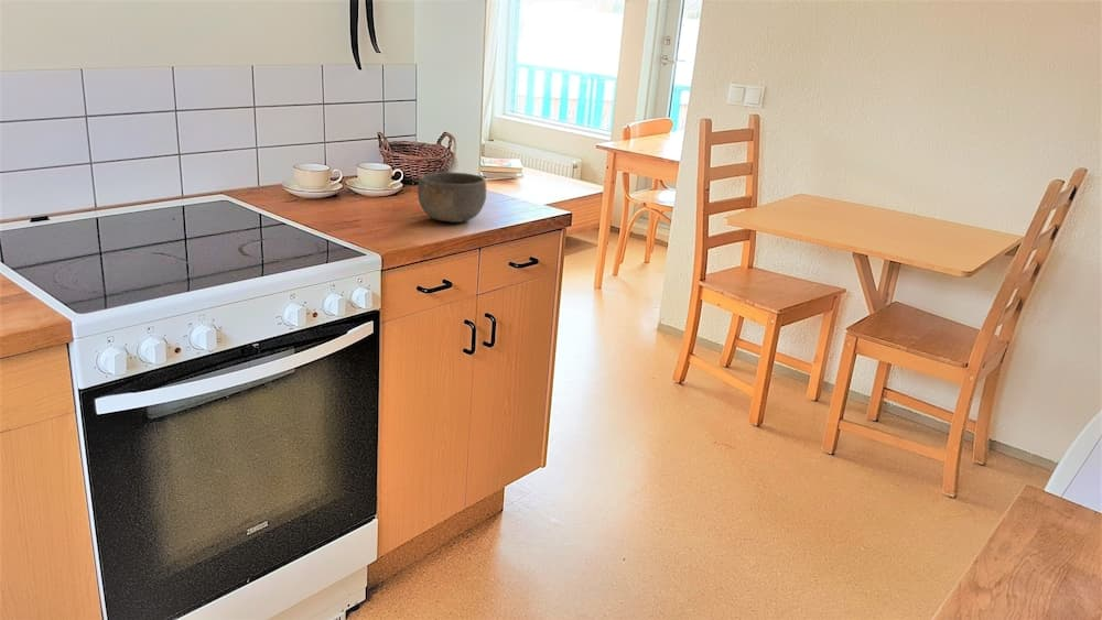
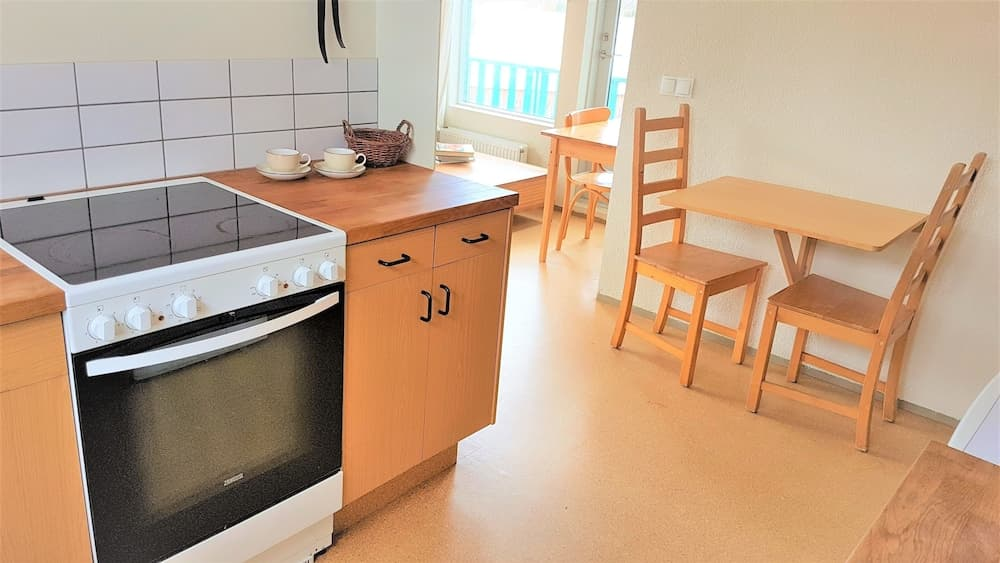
- bowl (452, 198)
